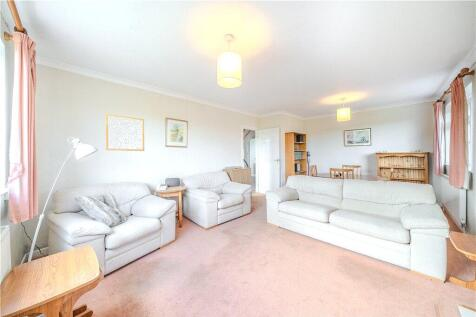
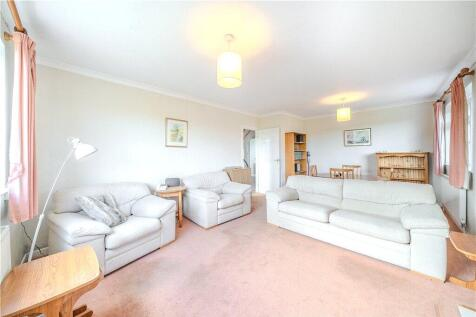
- wall art (125, 134)
